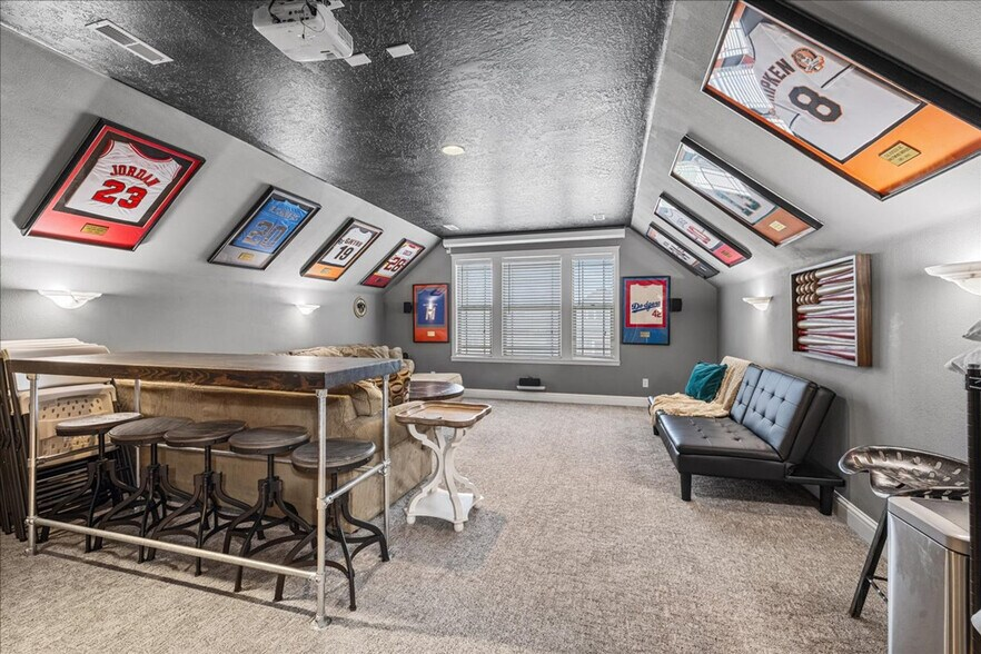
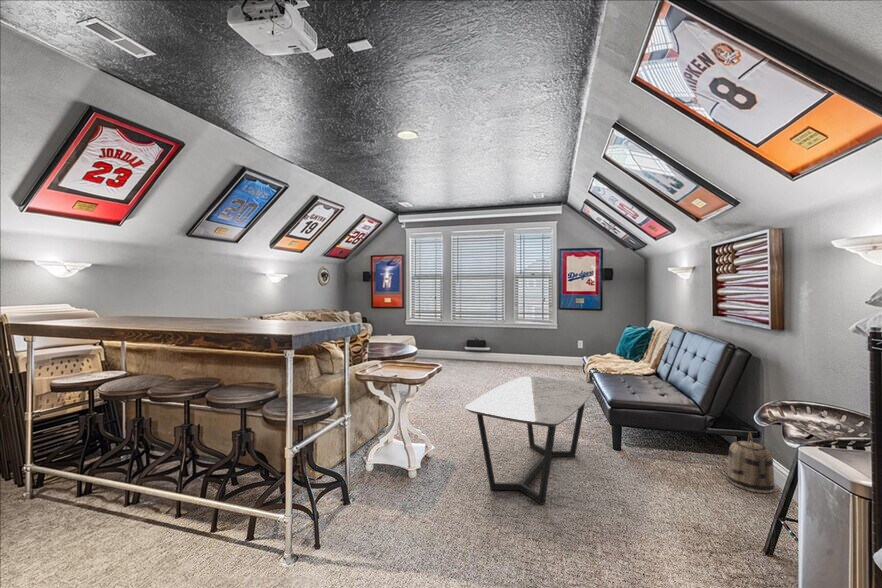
+ basket (750, 458)
+ coffee table (532, 432)
